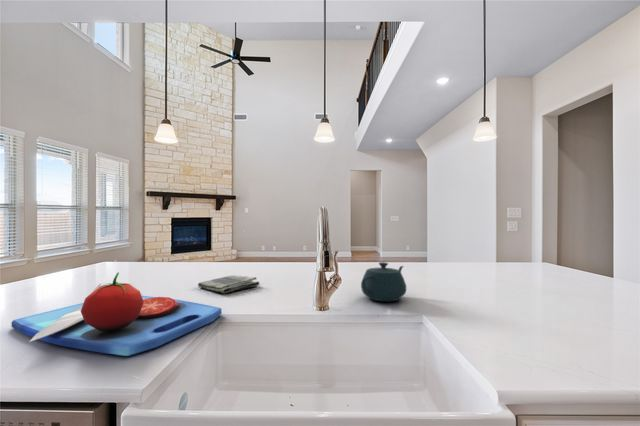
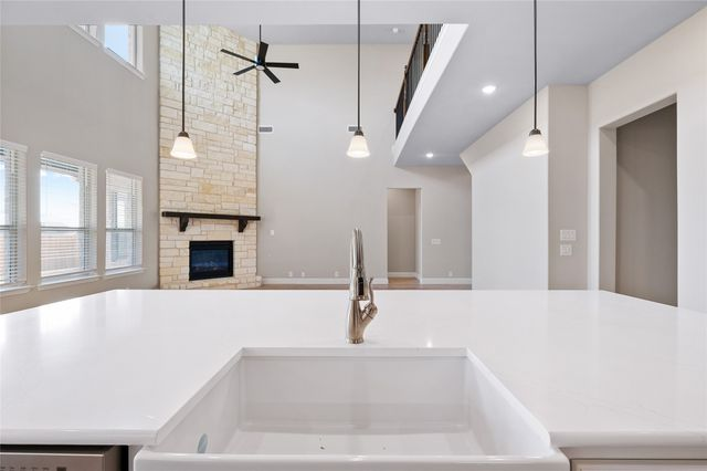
- chopping board (114, 295)
- teapot (384, 280)
- dish towel (229, 282)
